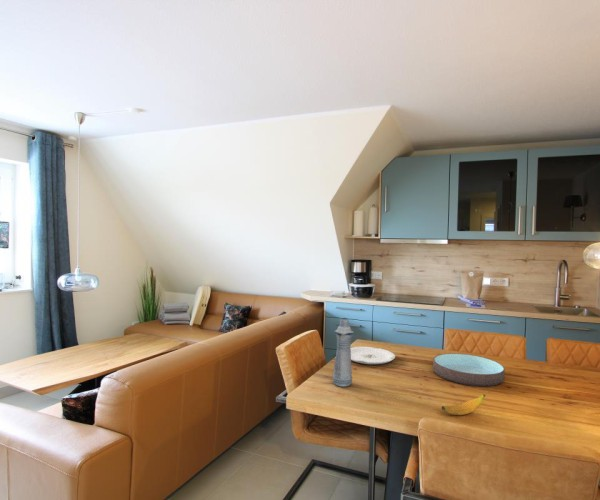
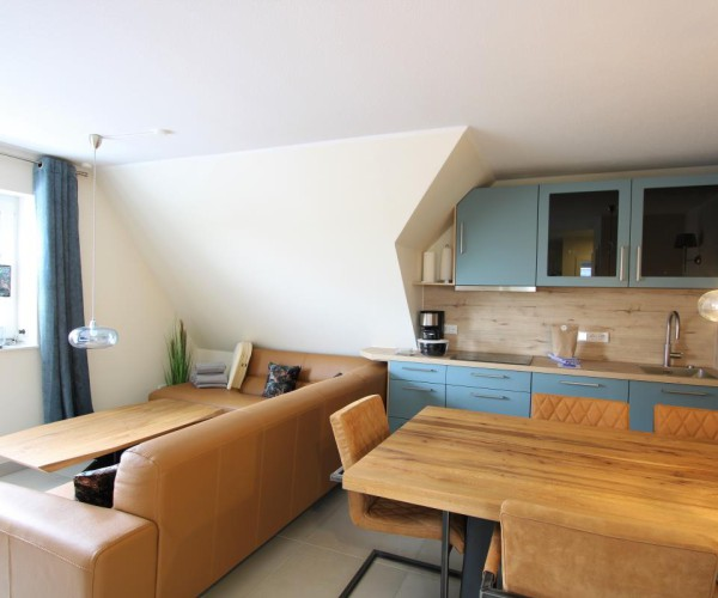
- bottle (343, 351)
- bowl (467, 368)
- plate (368, 356)
- banana (463, 405)
